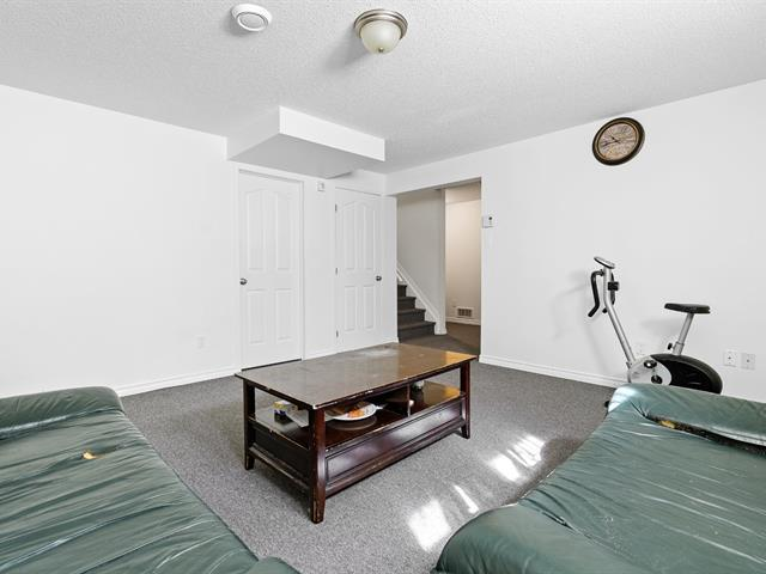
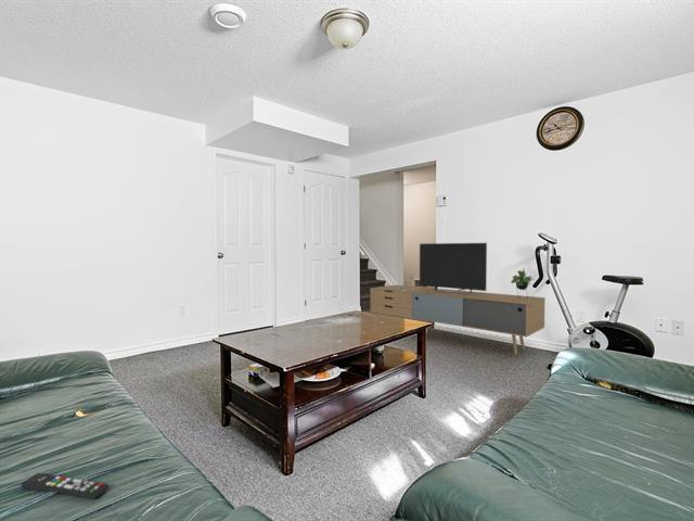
+ media console (448, 290)
+ remote control (64, 485)
